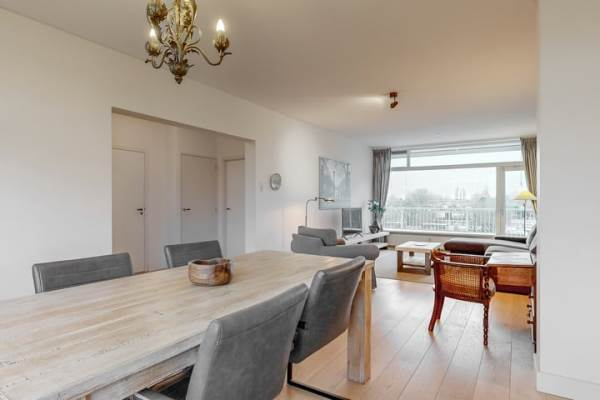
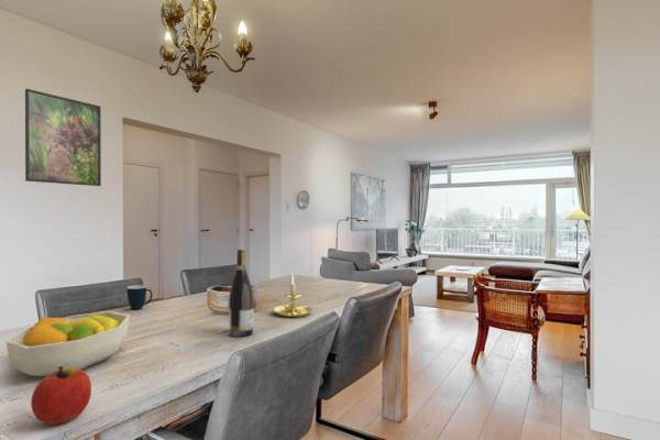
+ candle holder (289, 294)
+ mug (140, 297)
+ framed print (65, 141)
+ fruit bowl (75, 336)
+ apple (63, 393)
+ wine bottle (241, 290)
